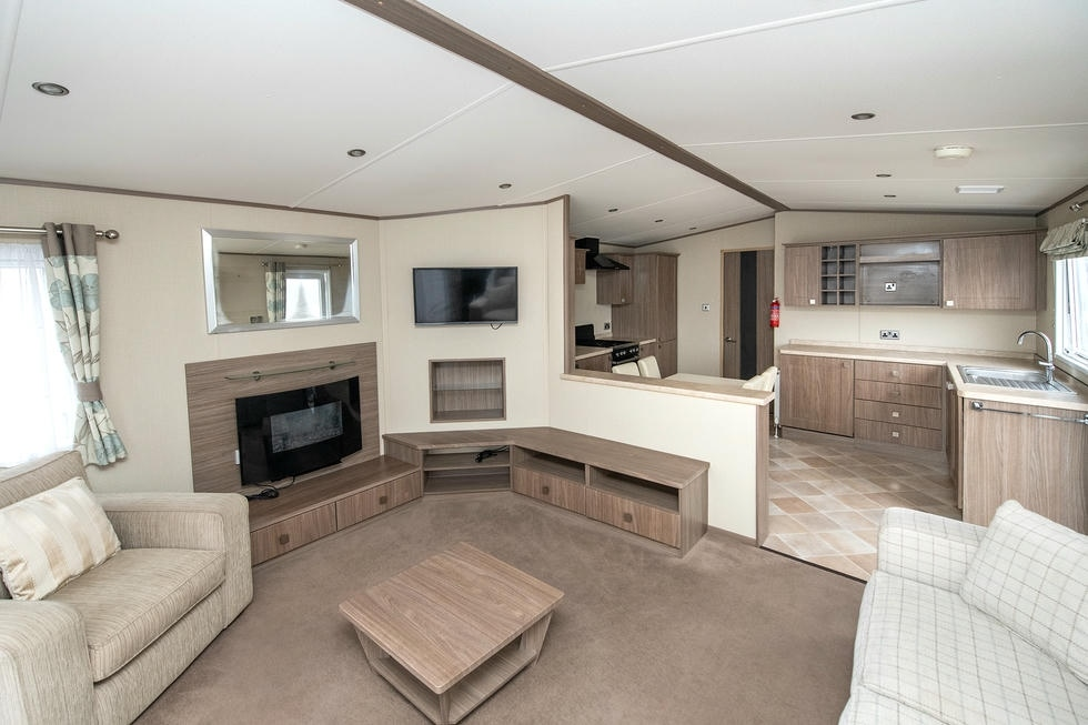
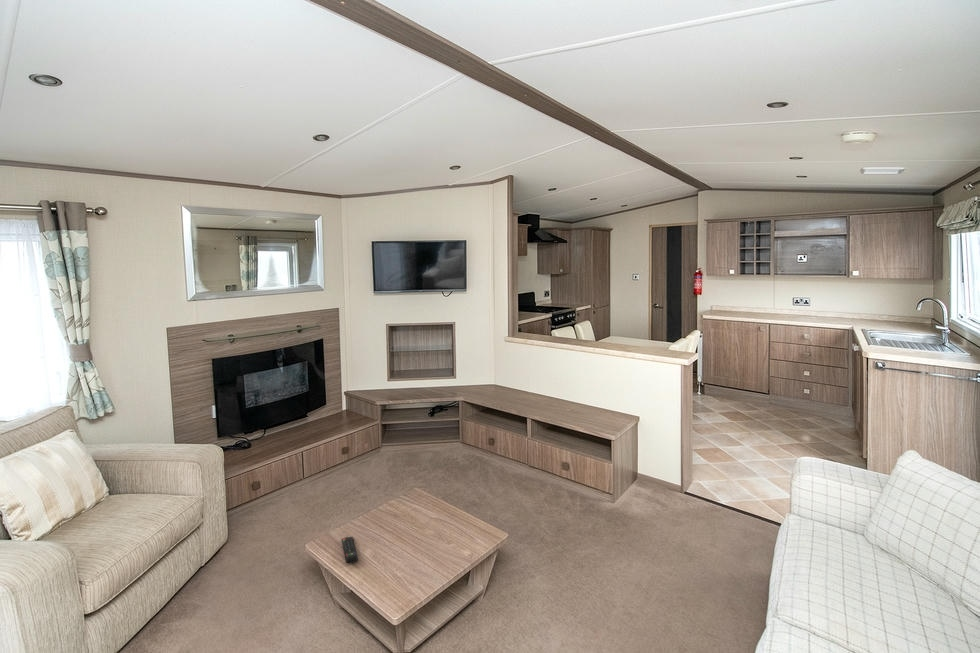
+ remote control (349, 549)
